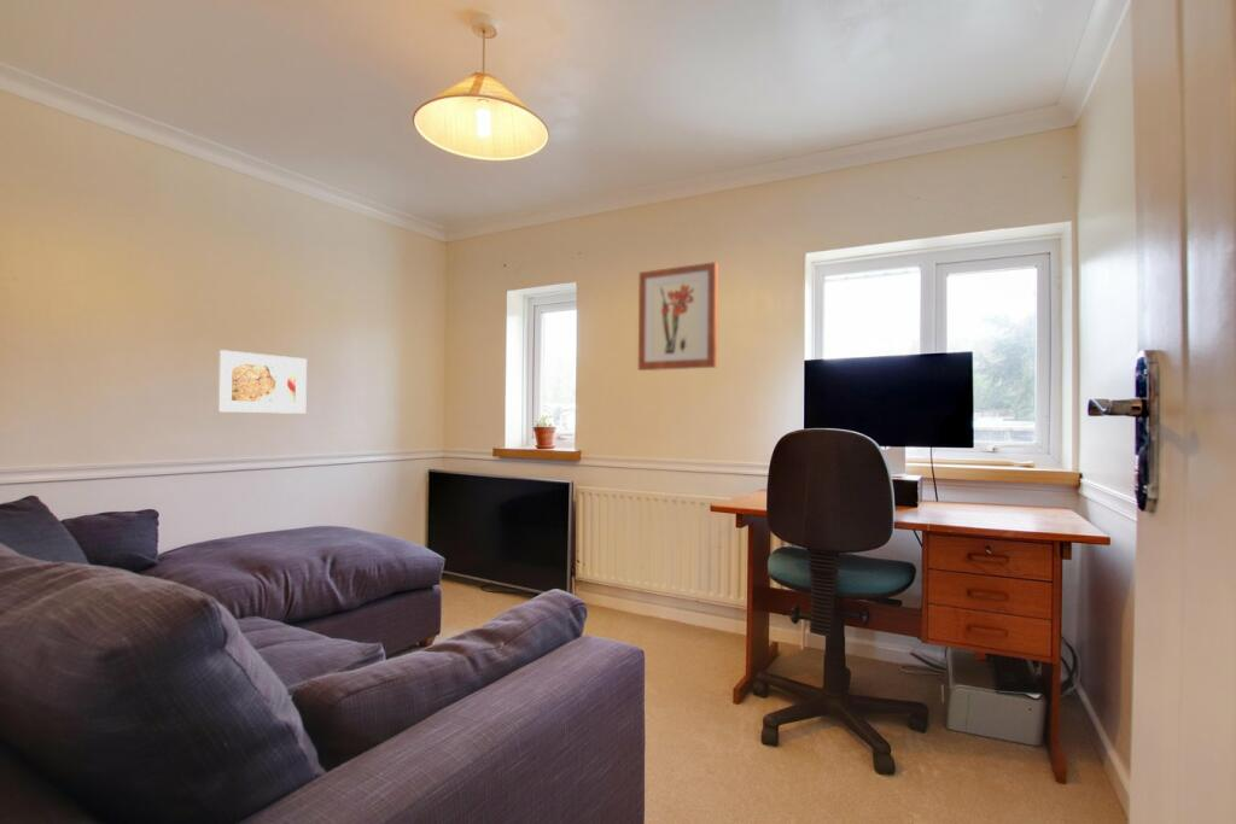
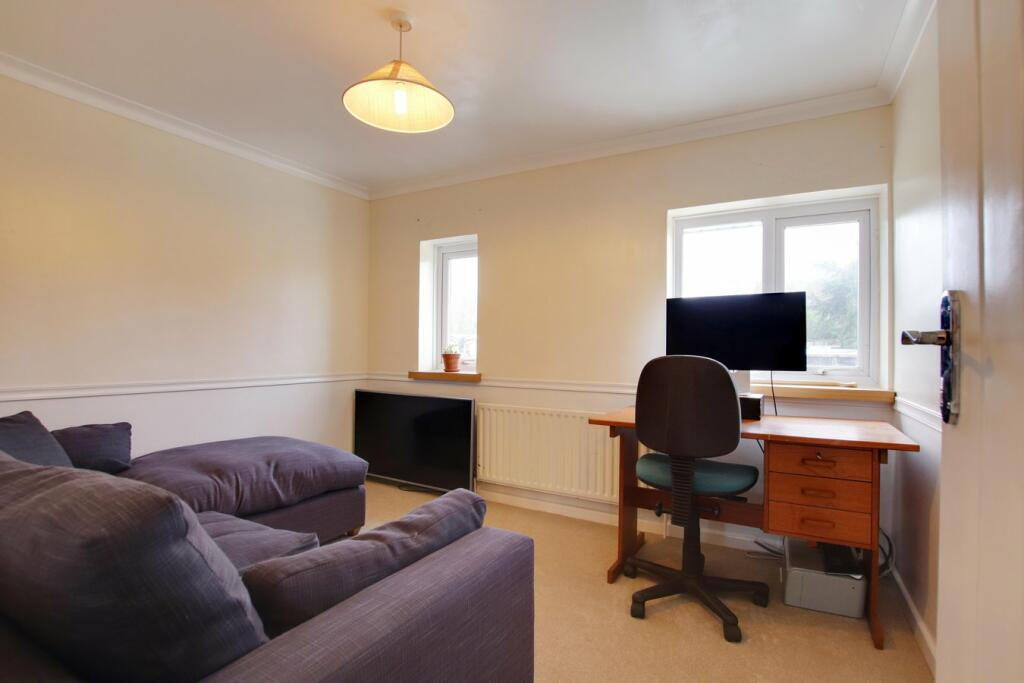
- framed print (264, 384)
- wall art (676, 317)
